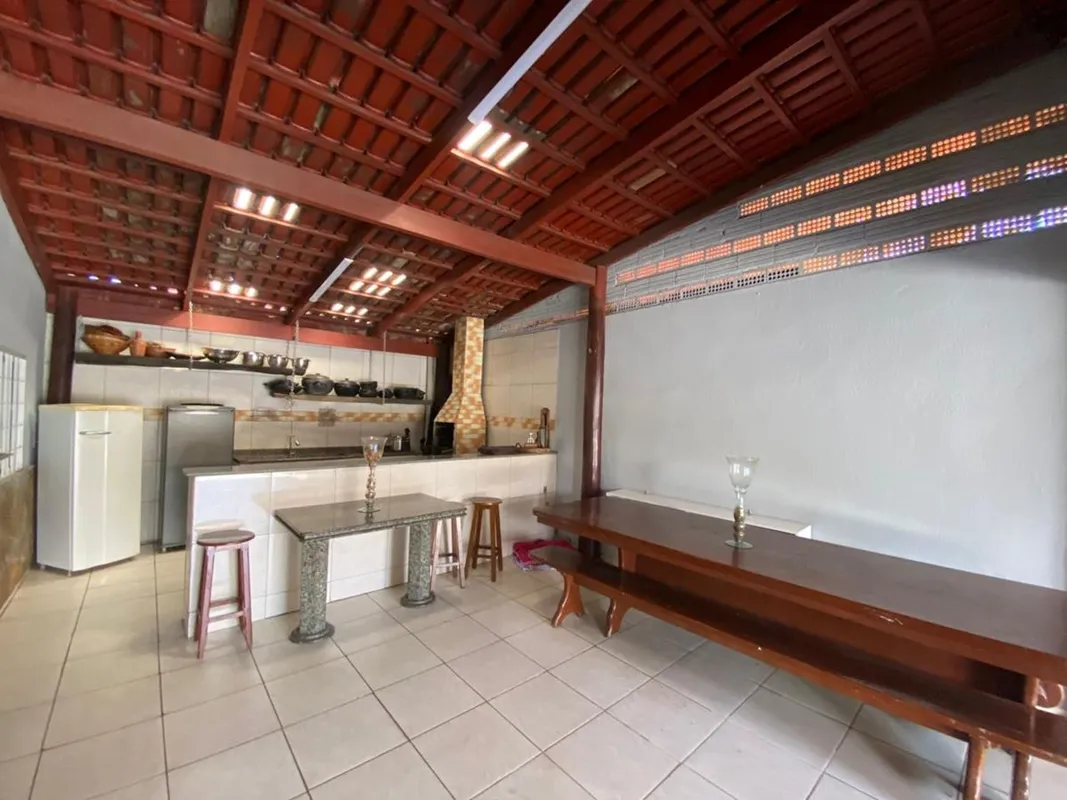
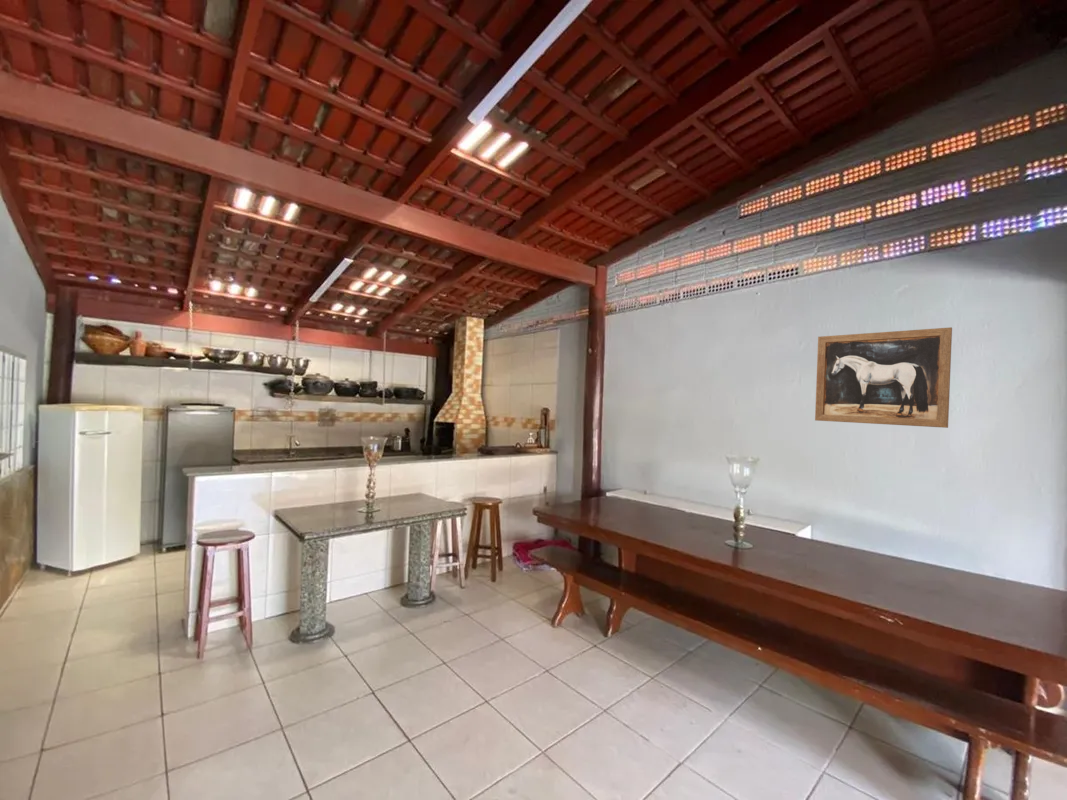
+ wall art (877, 378)
